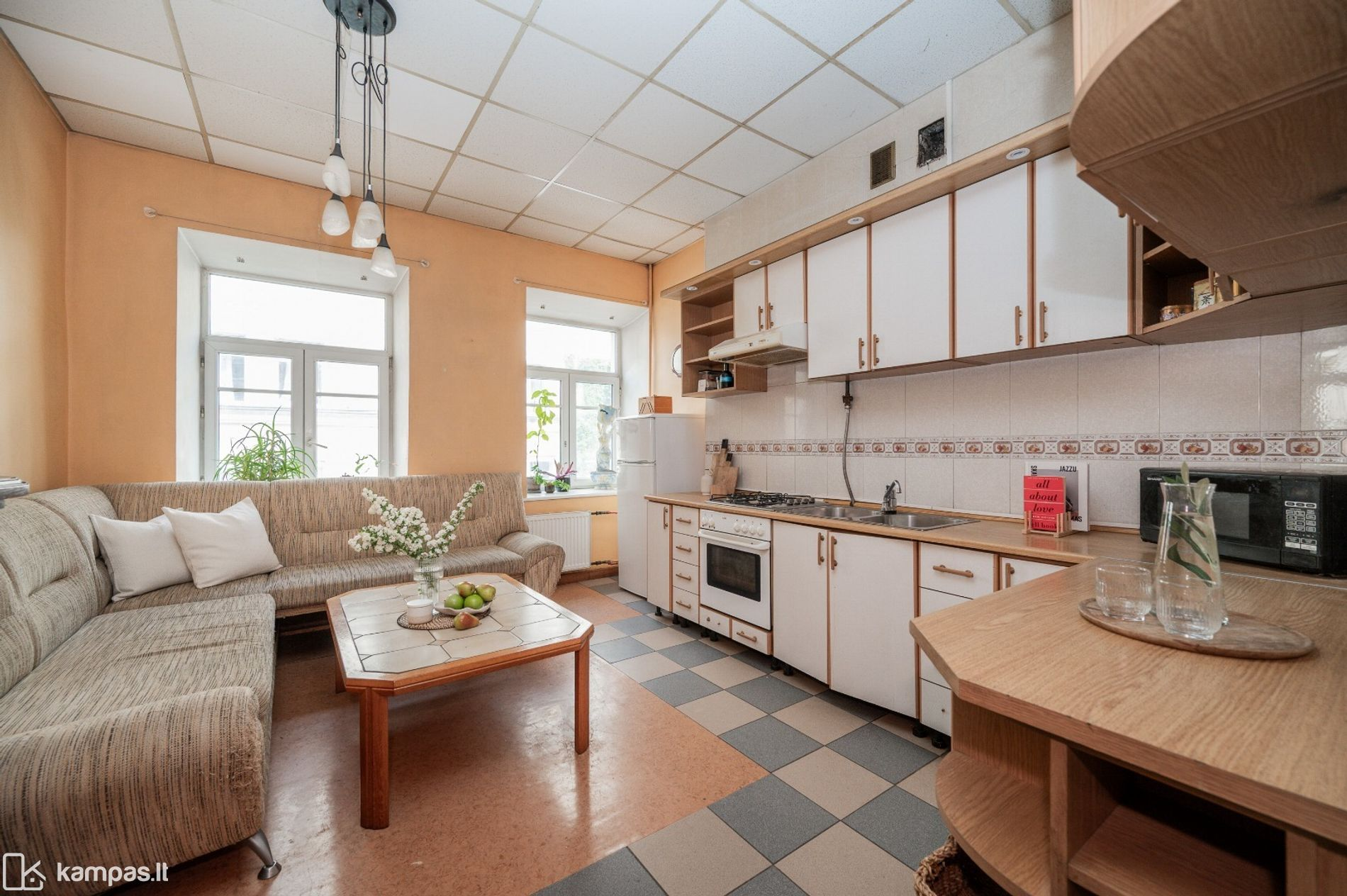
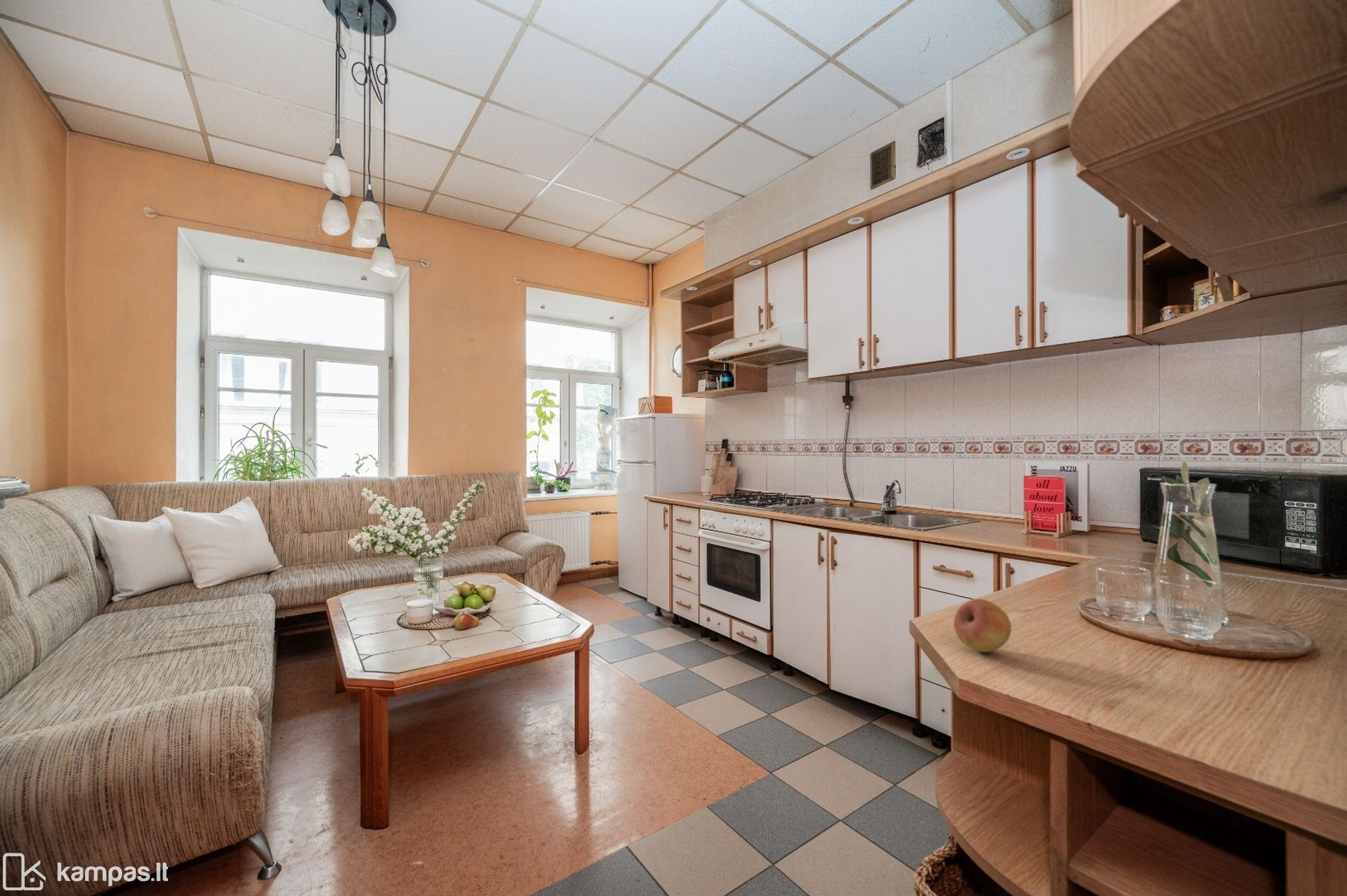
+ fruit (982, 625)
